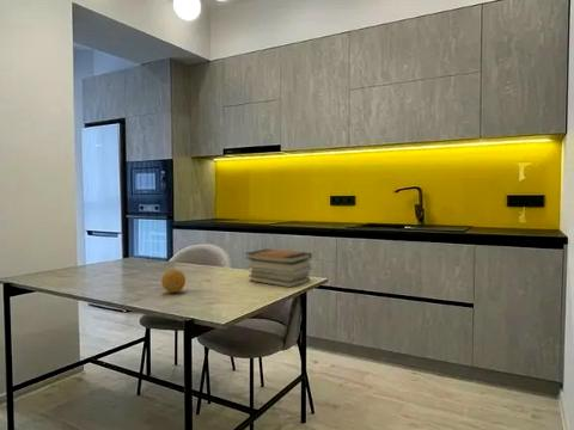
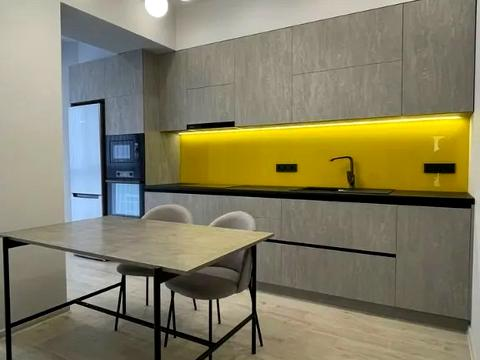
- book stack (279, 266)
- fruit (173, 281)
